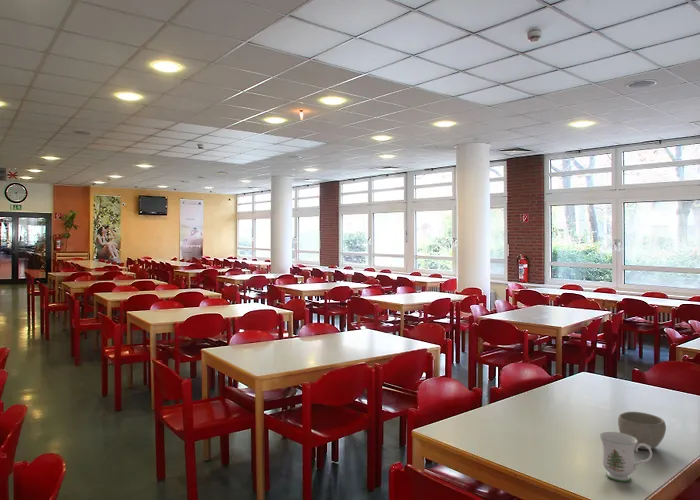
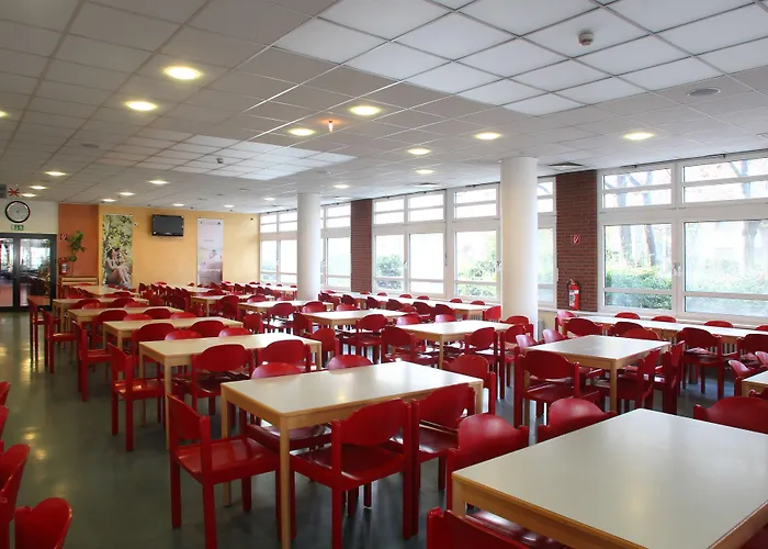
- bowl (641, 431)
- mug (625, 459)
